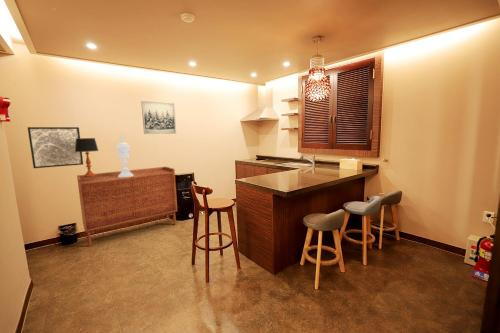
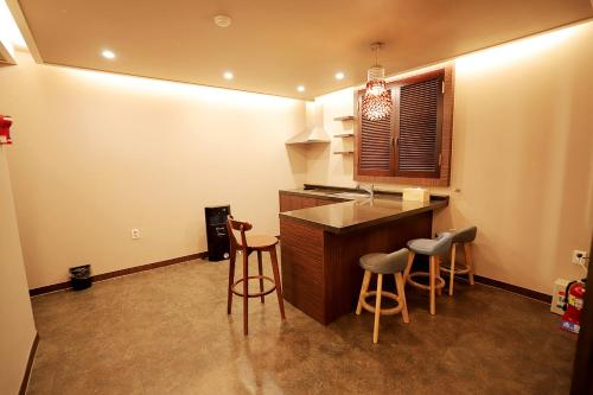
- decorative urn (123, 155)
- table lamp (88, 161)
- sideboard (131, 201)
- wall art (57, 146)
- wall art (159, 118)
